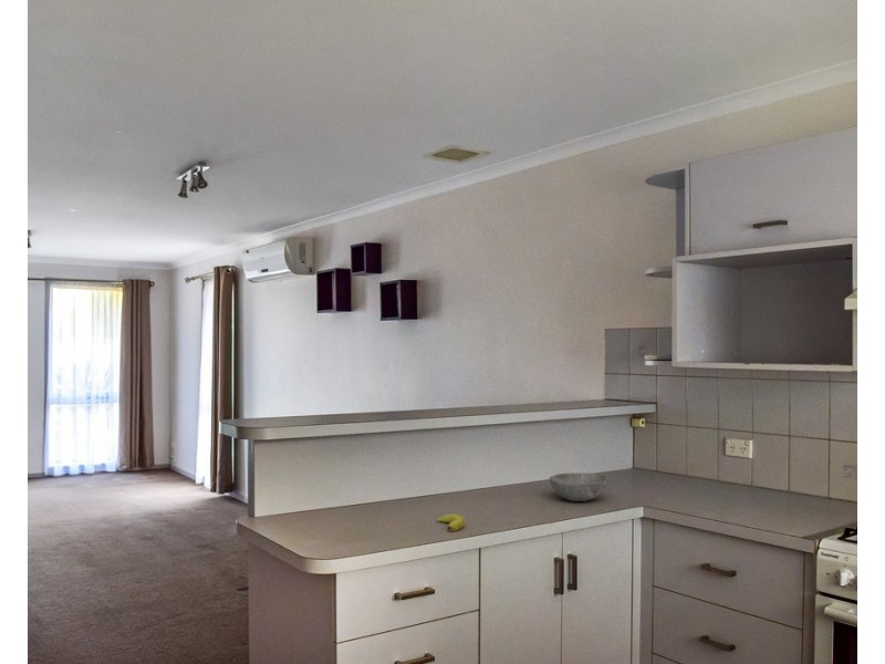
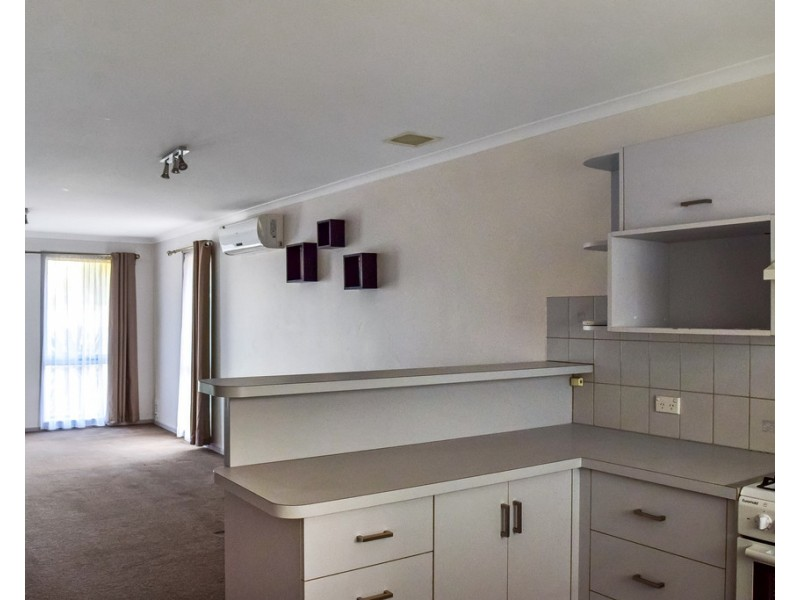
- banana (451, 520)
- bowl (577, 488)
